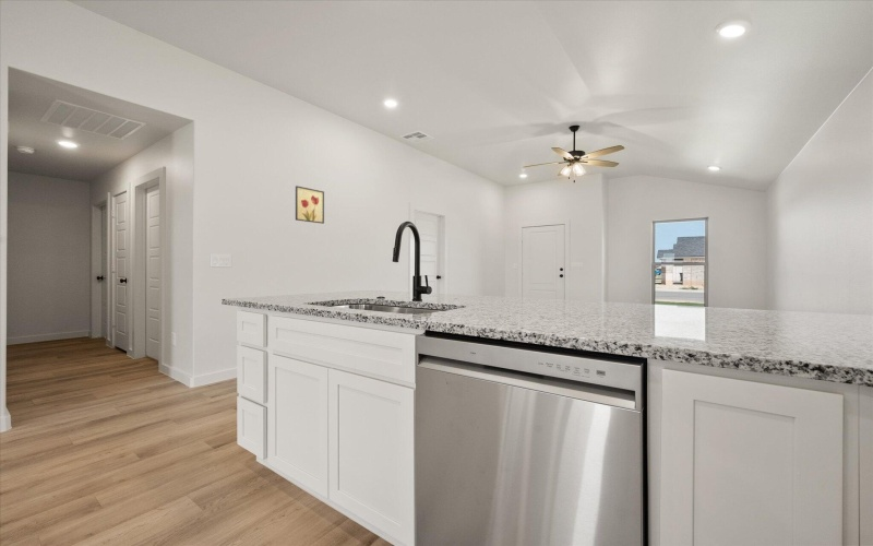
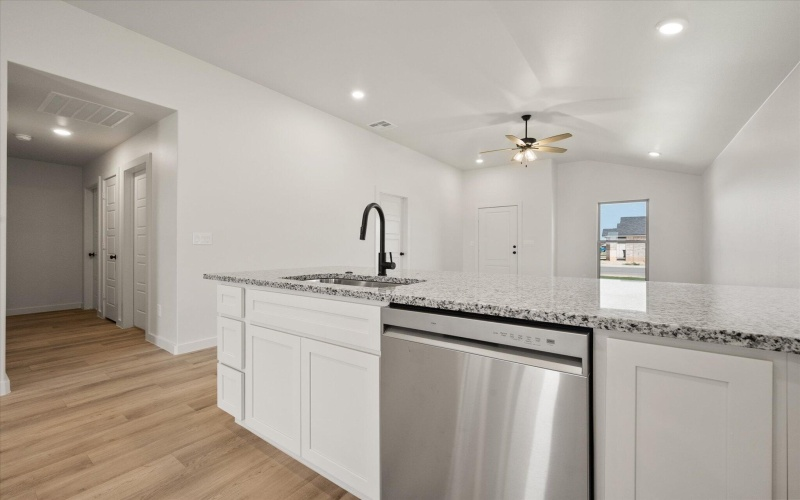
- wall art (309, 205)
